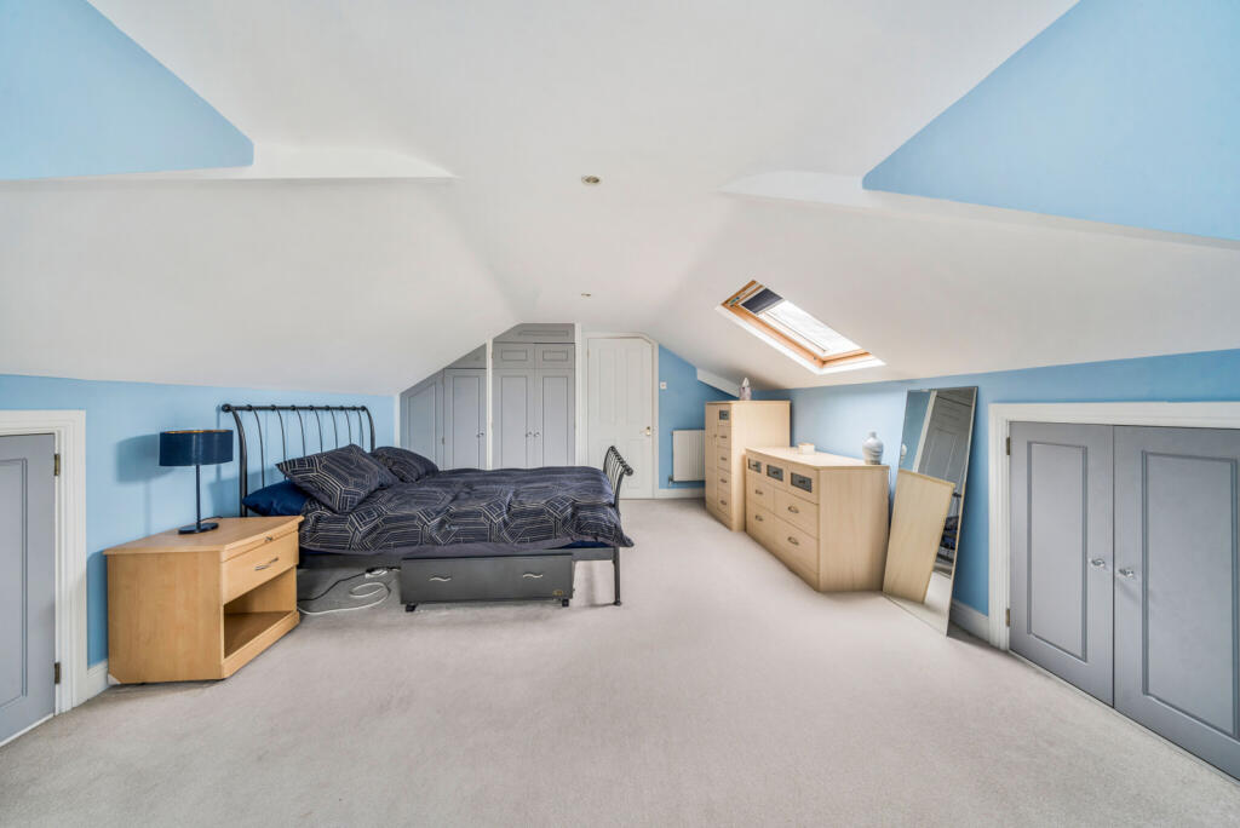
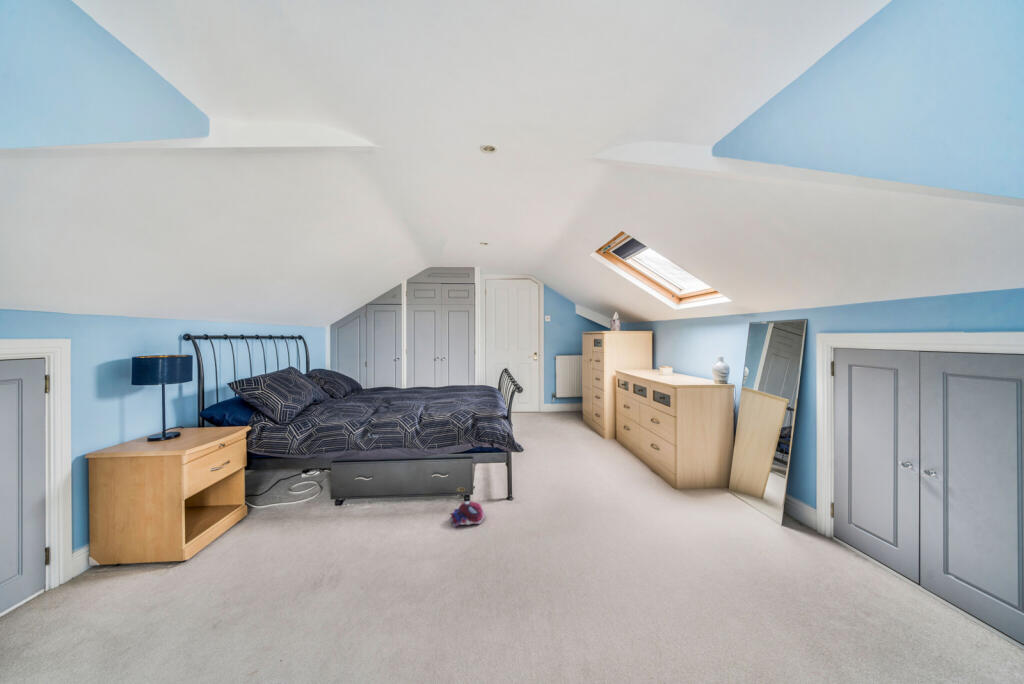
+ plush toy (467, 512)
